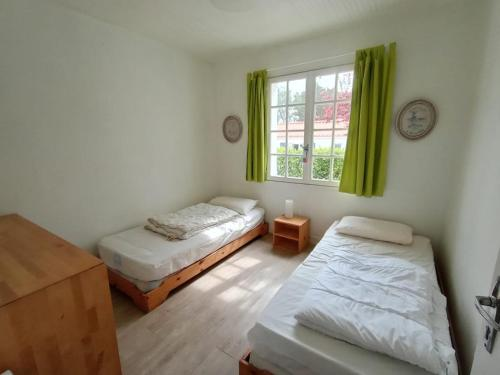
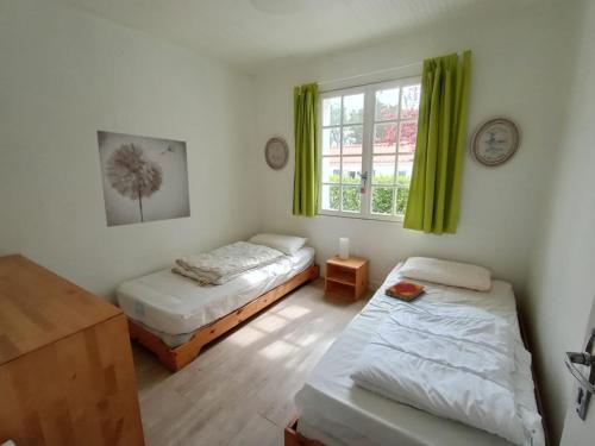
+ wall art (150, 180)
+ hardback book (405, 290)
